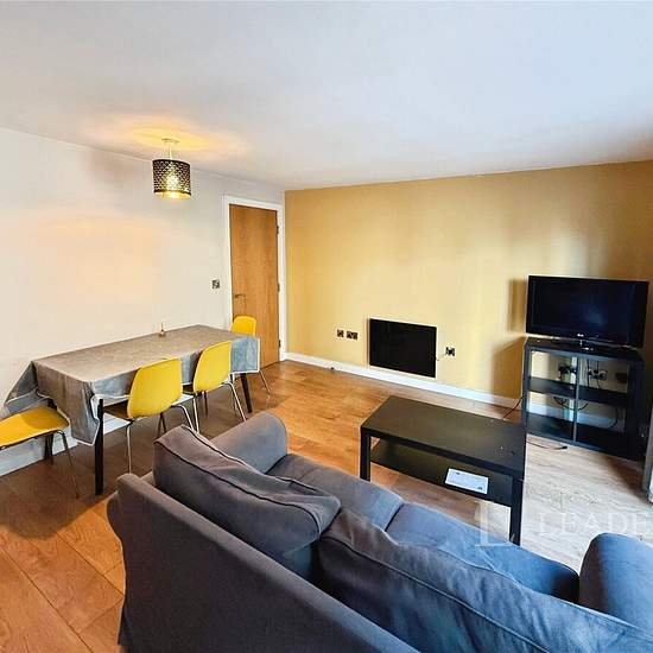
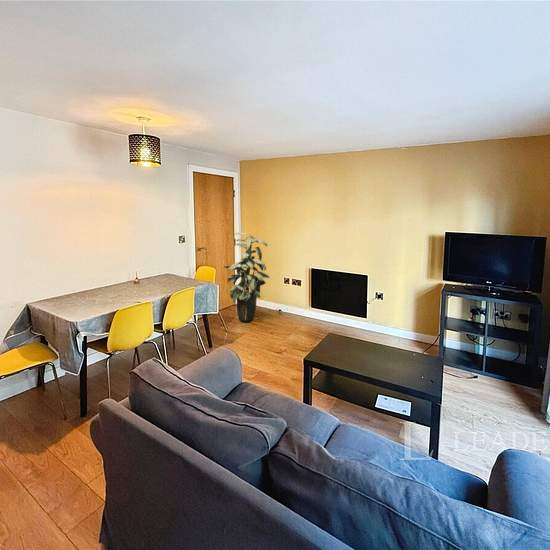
+ indoor plant (245, 276)
